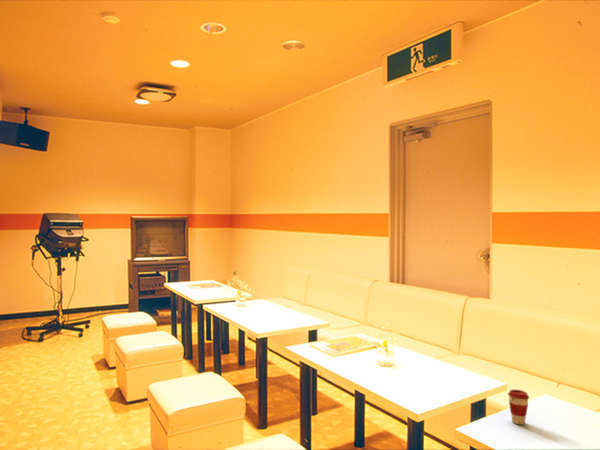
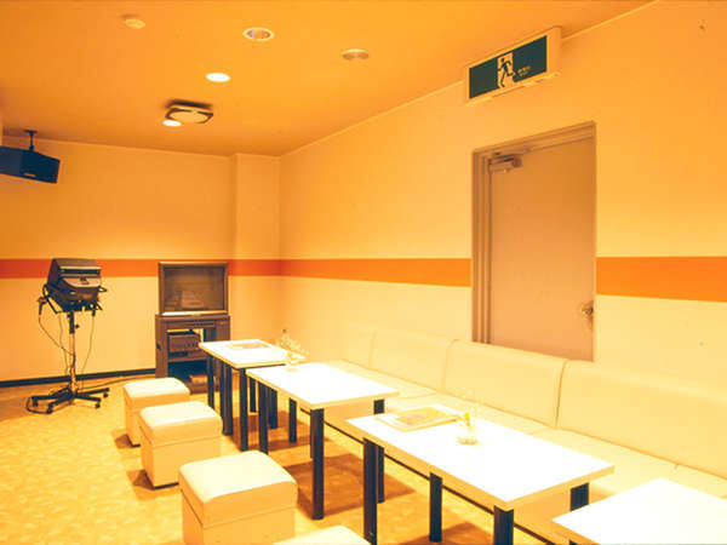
- coffee cup (518, 407)
